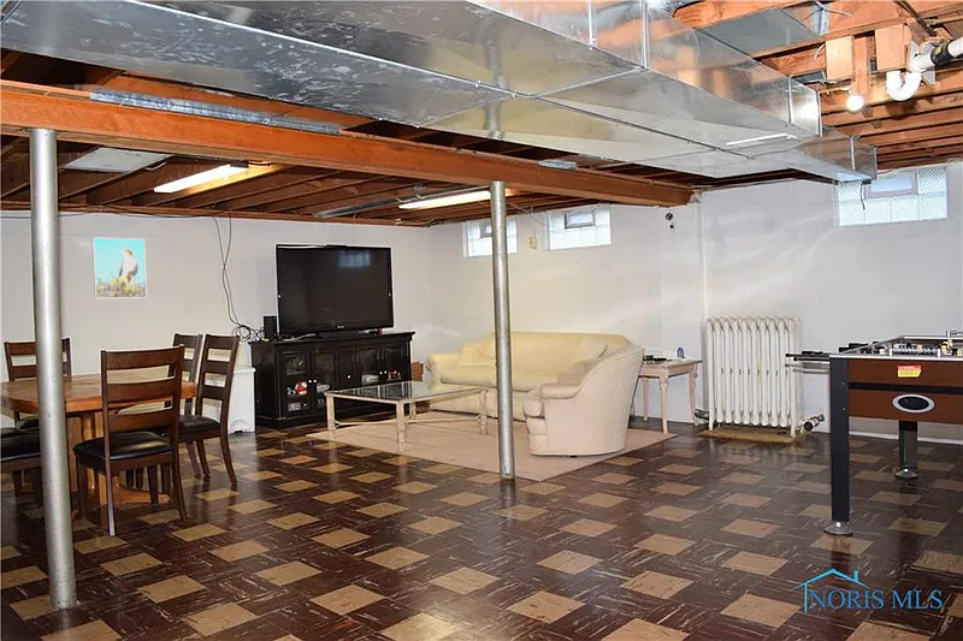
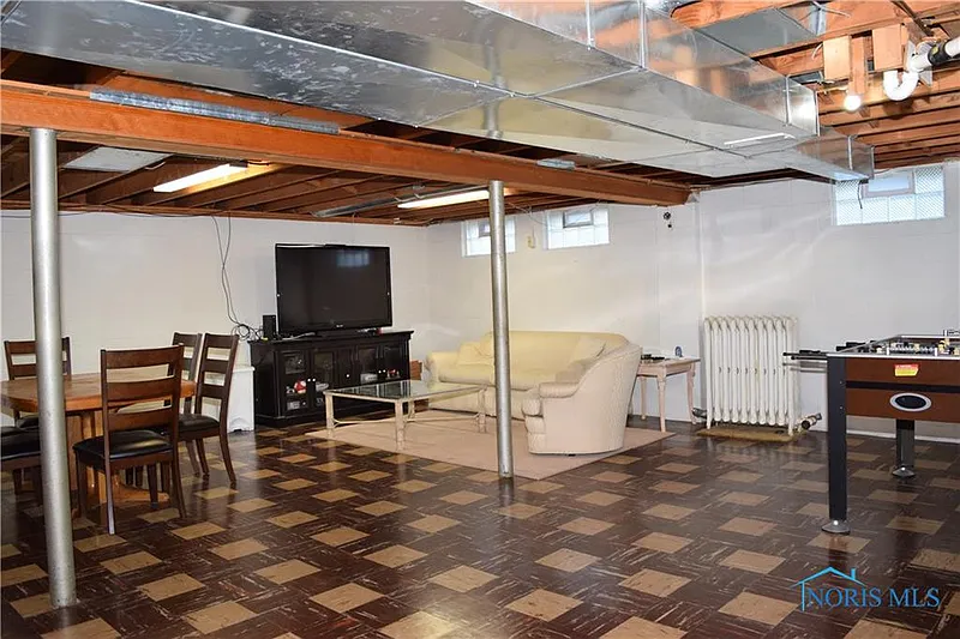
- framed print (119, 268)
